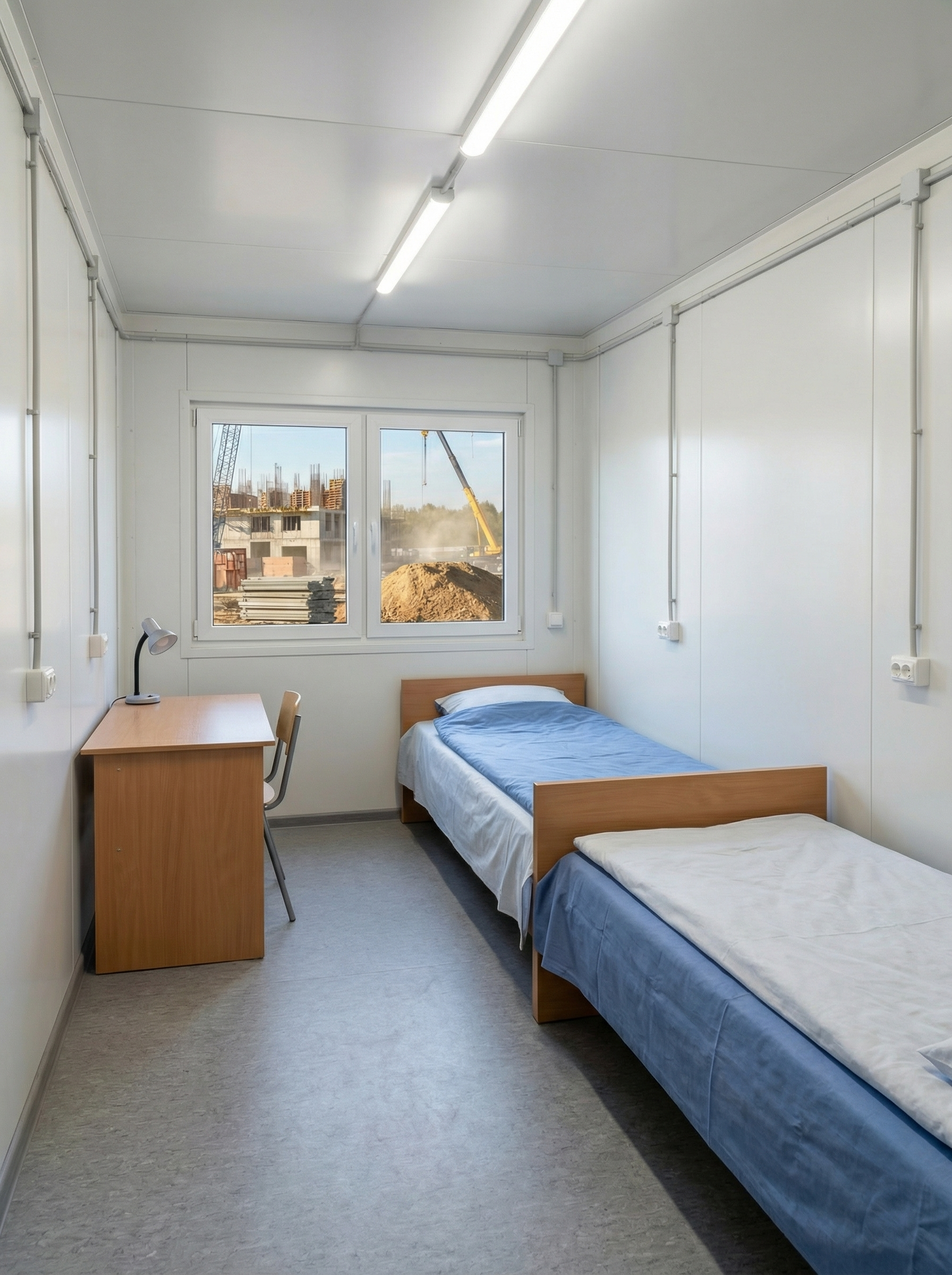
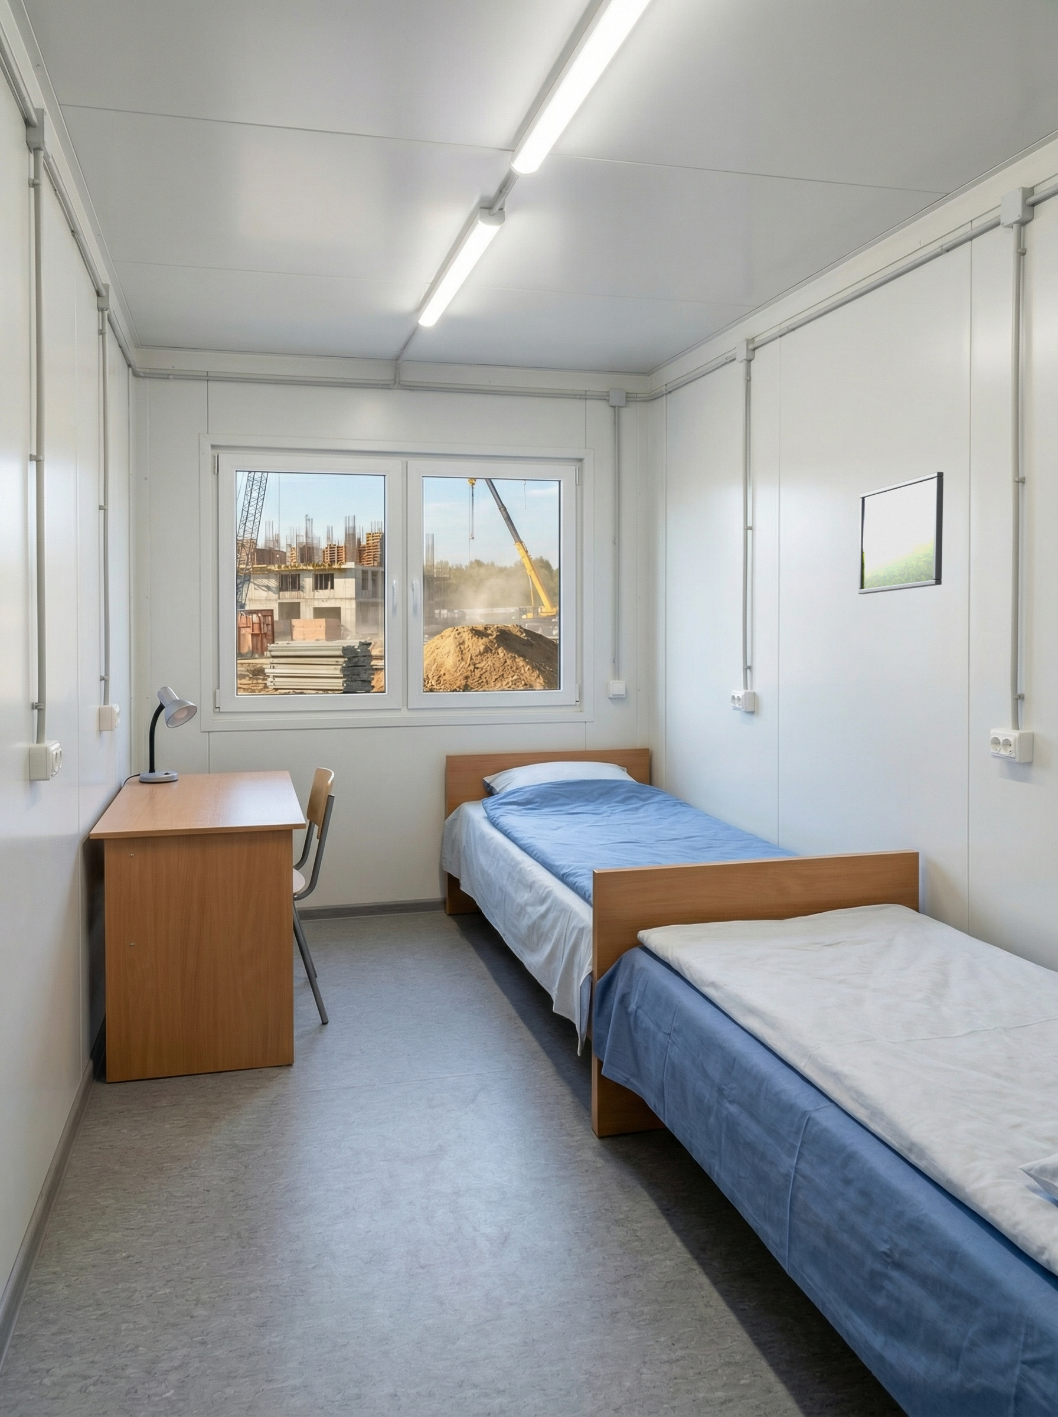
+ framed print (898, 537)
